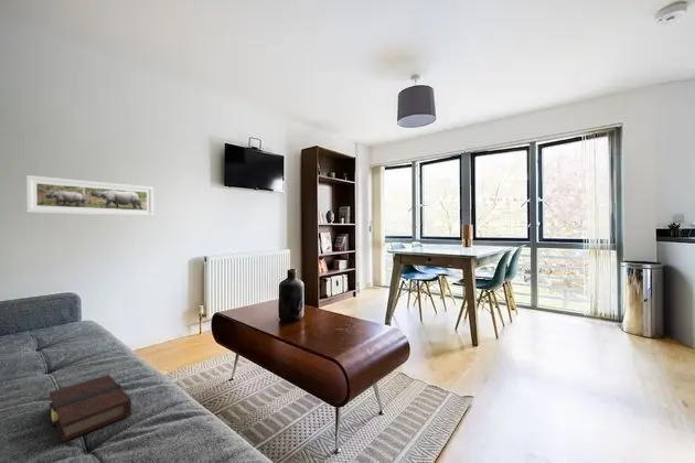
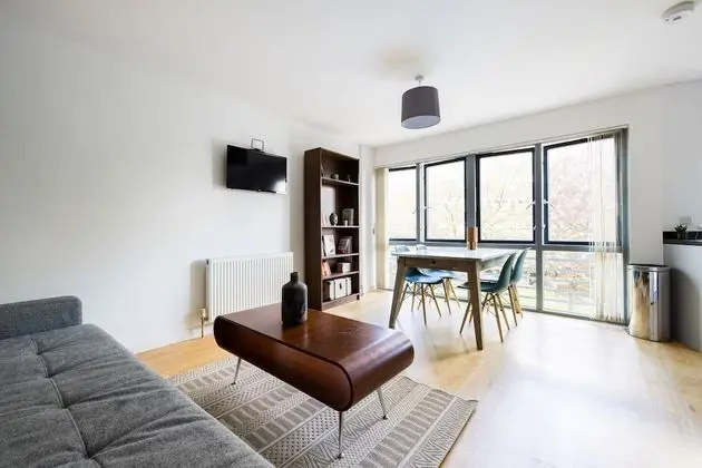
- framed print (97, 197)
- book (88, 402)
